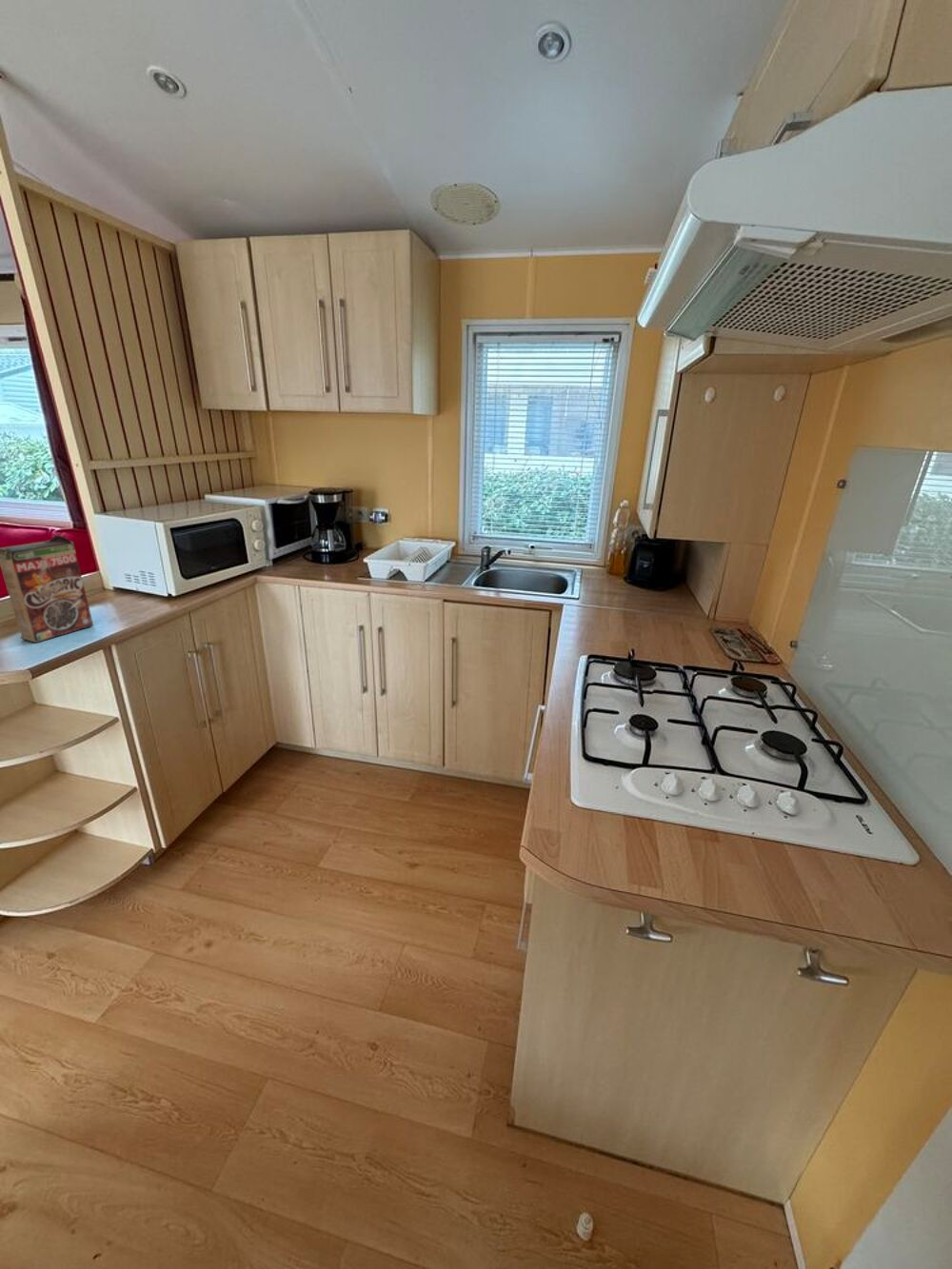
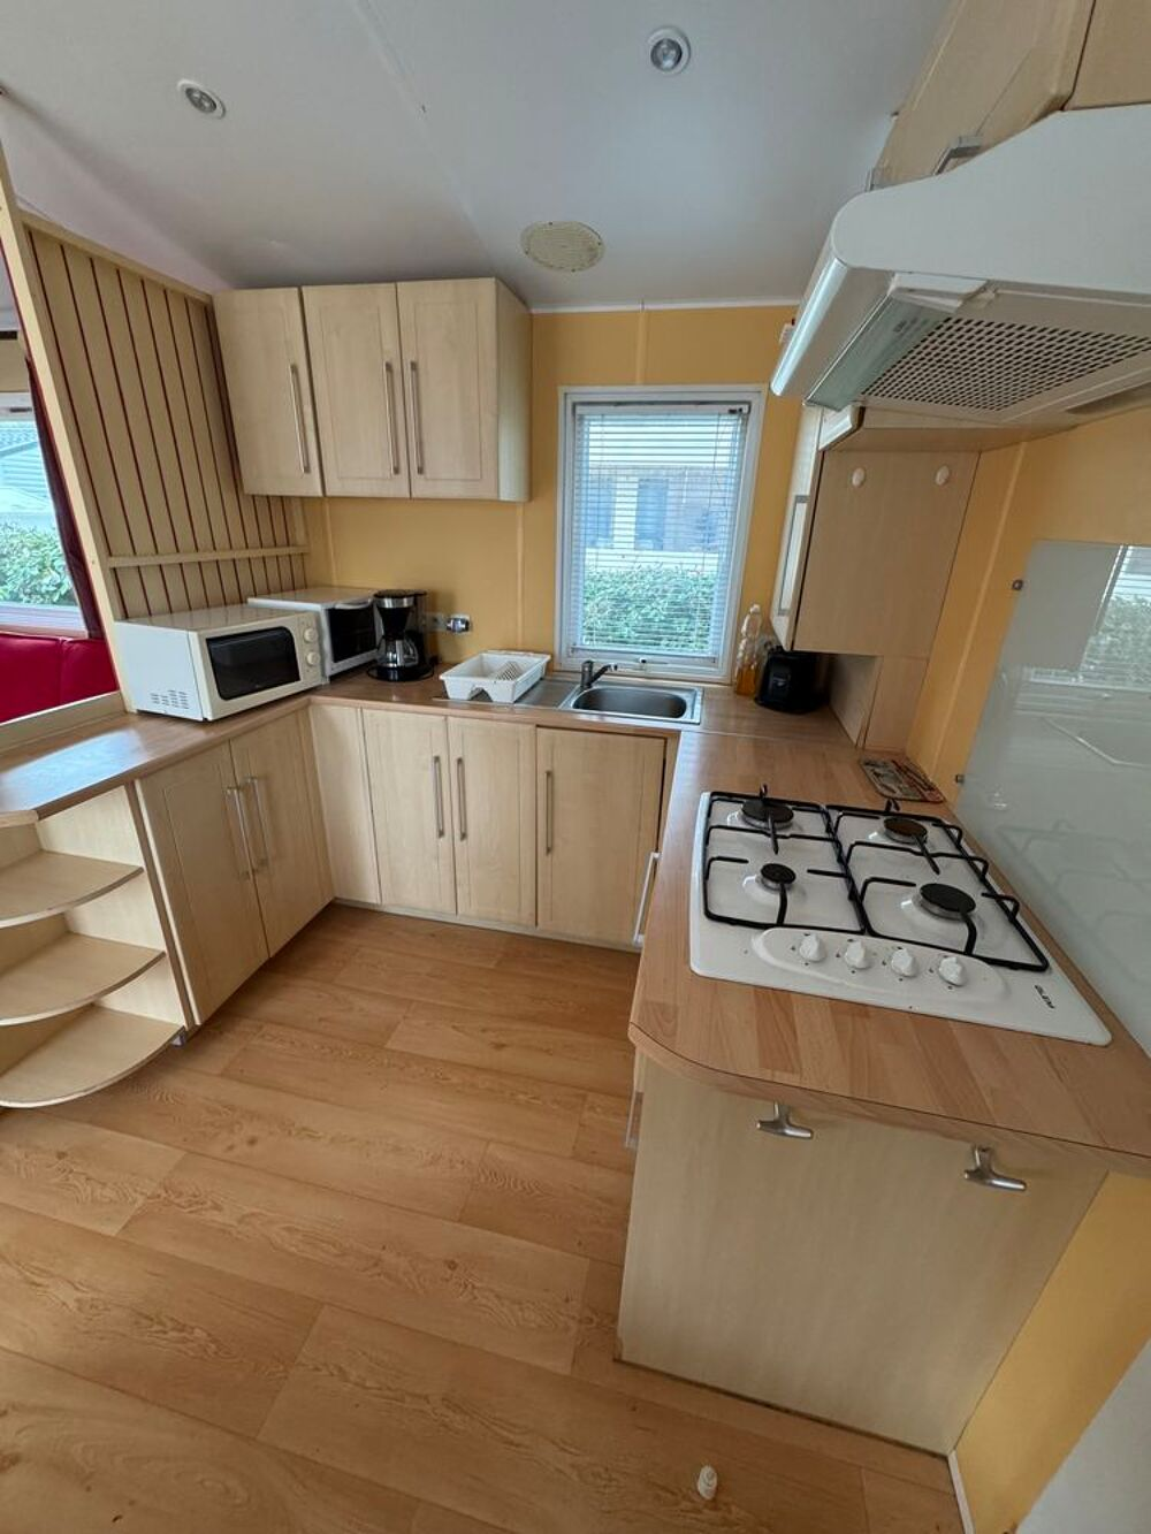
- cereal box (46, 586)
